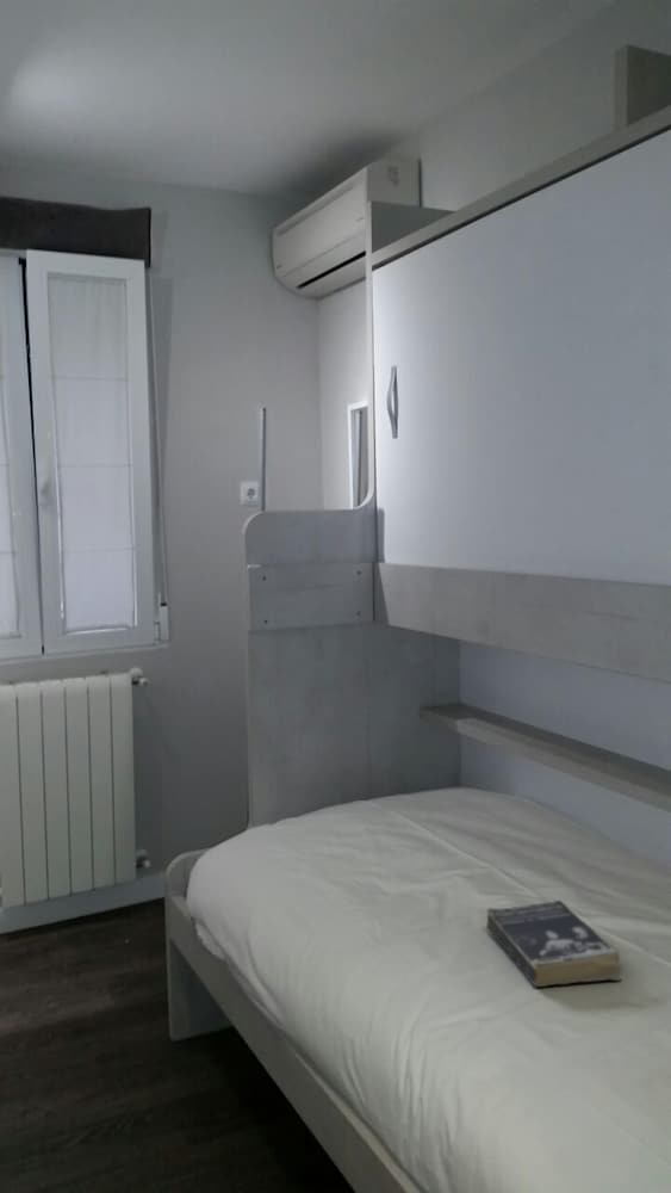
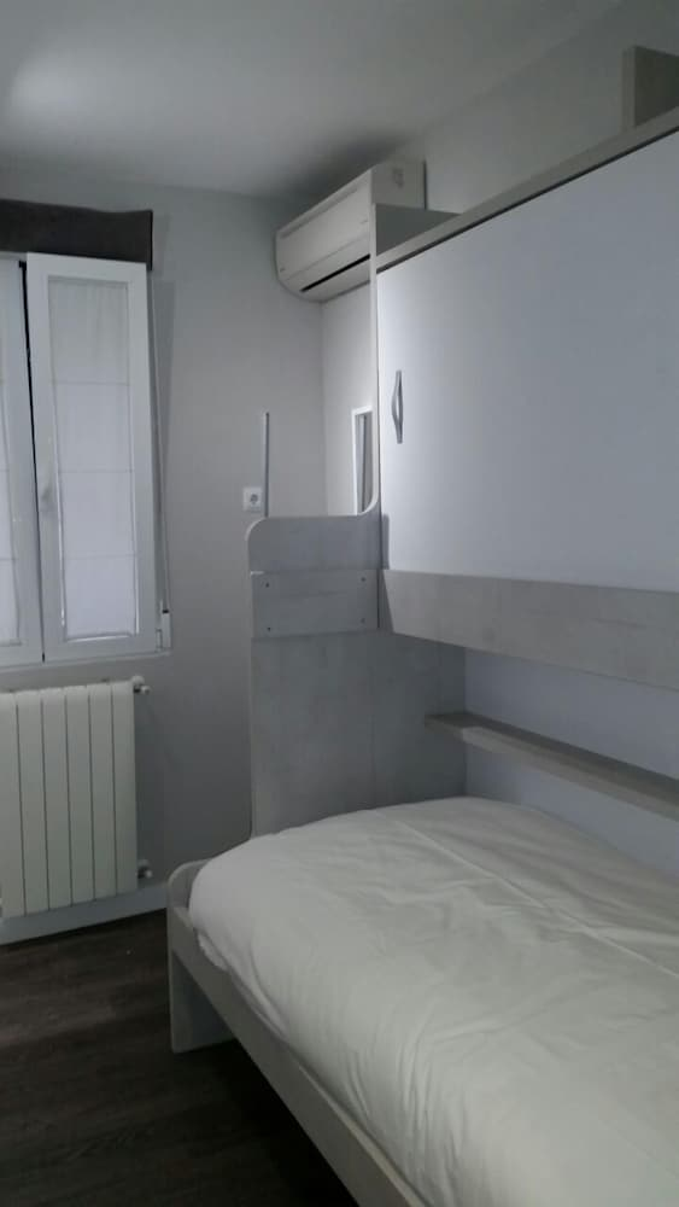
- book (551, 941)
